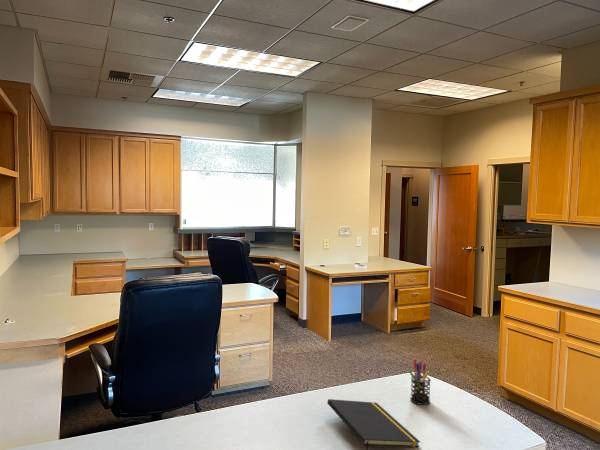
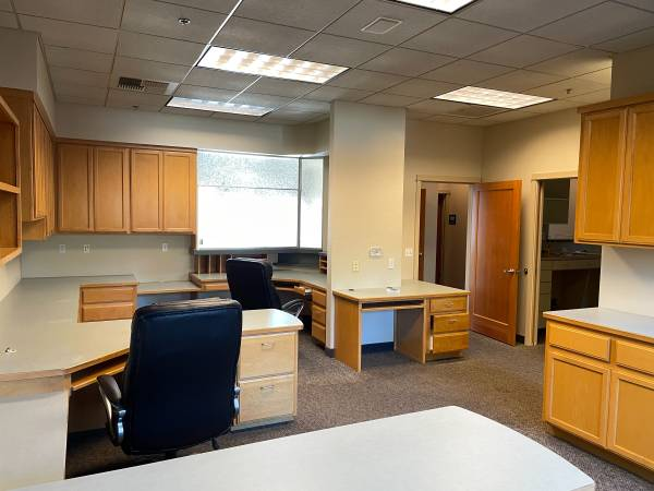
- notepad (370, 421)
- pen holder (418, 381)
